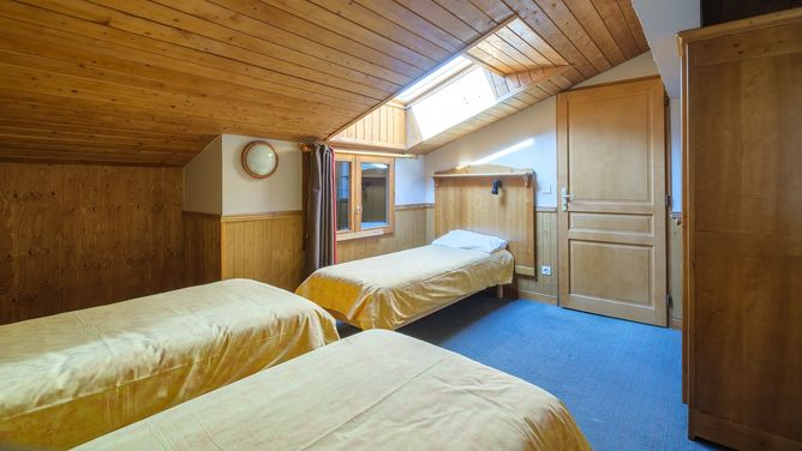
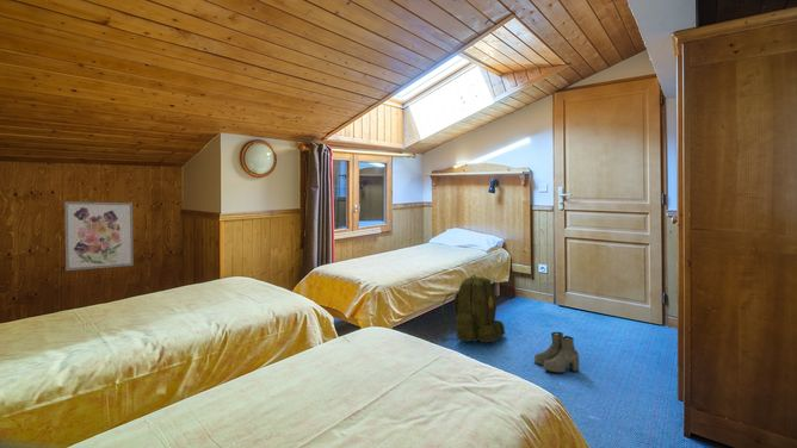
+ wall art (100, 235)
+ backpack (472, 305)
+ boots (556, 350)
